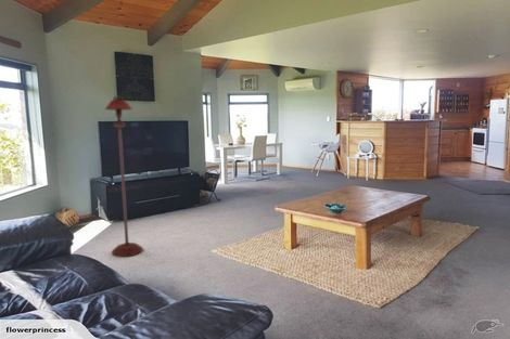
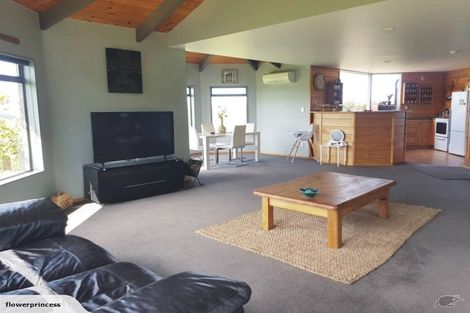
- floor lamp (123, 175)
